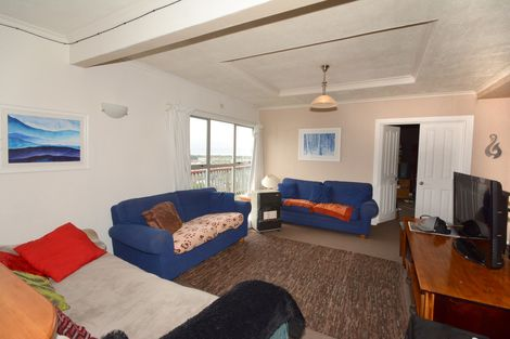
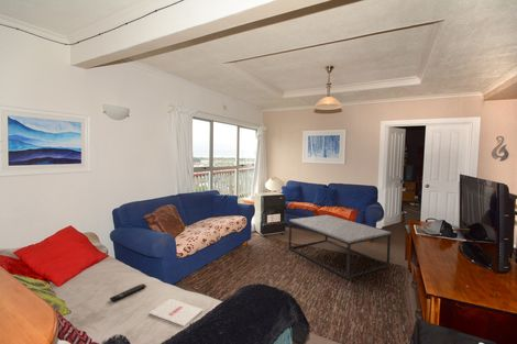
+ magazine (176, 311)
+ remote control (129, 291)
+ coffee table (337, 240)
